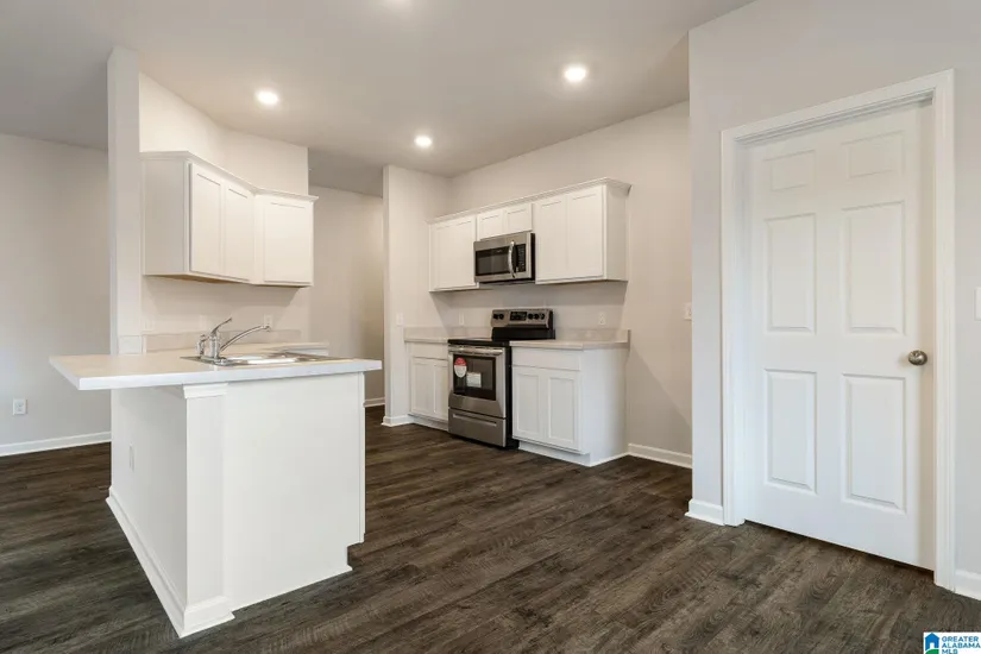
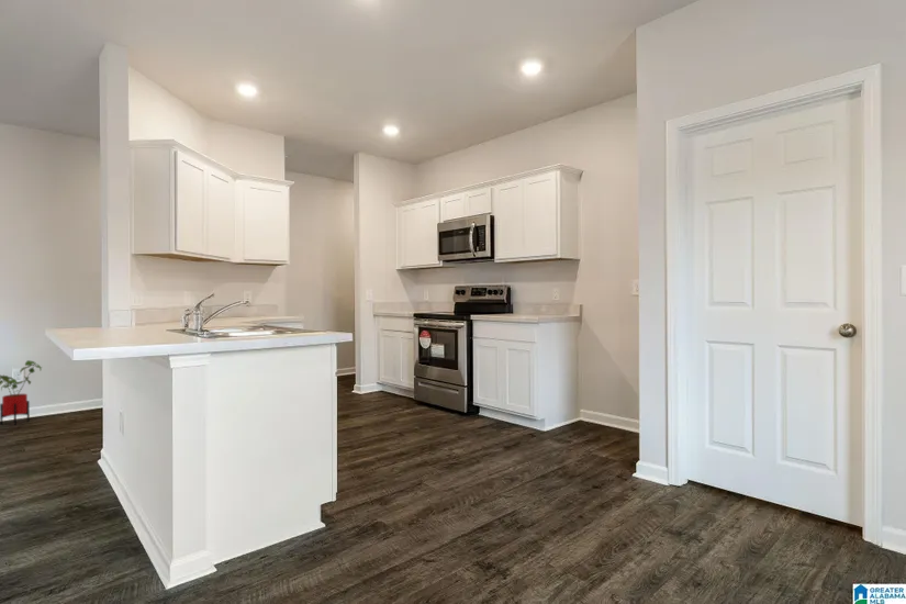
+ house plant (19, 391)
